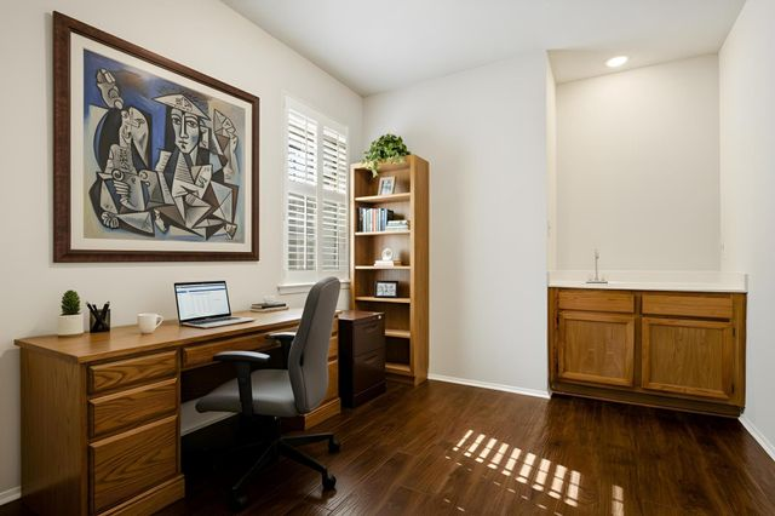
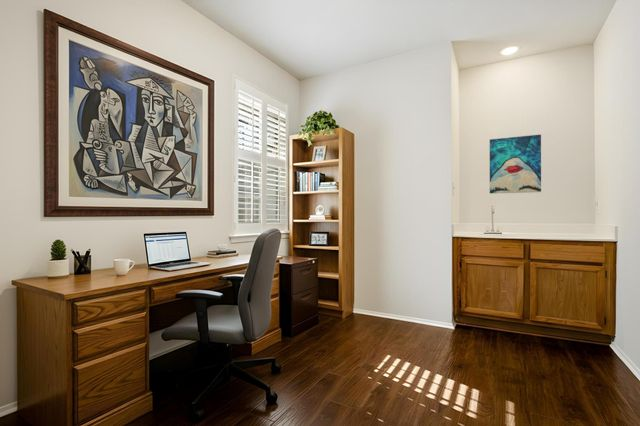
+ wall art (514, 165)
